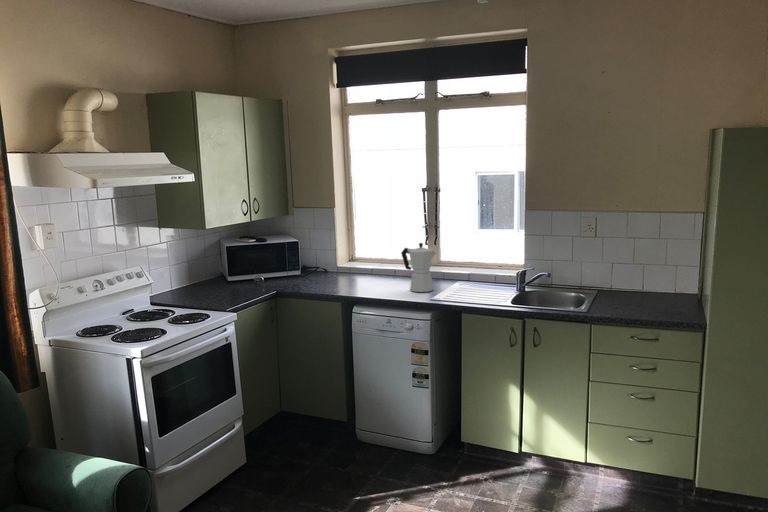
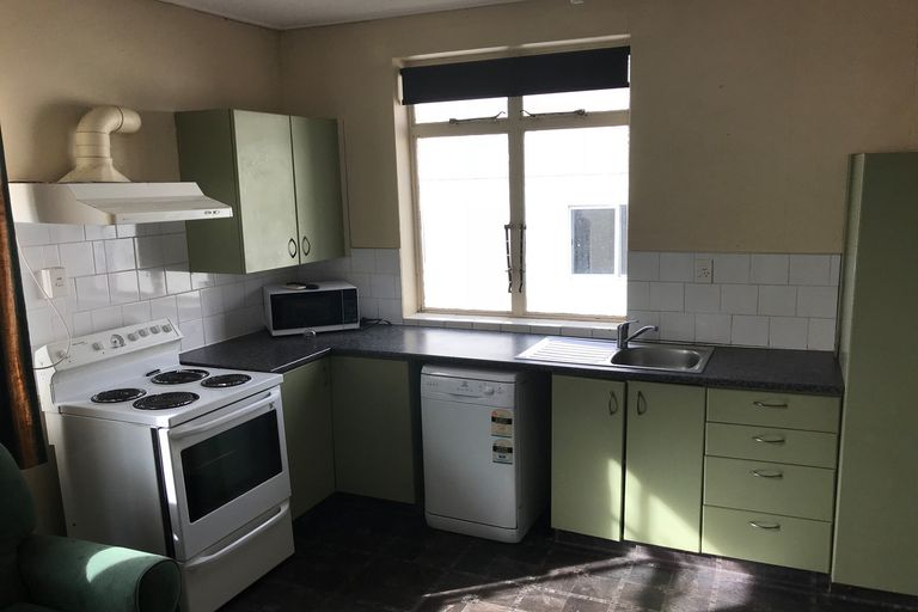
- moka pot (419, 266)
